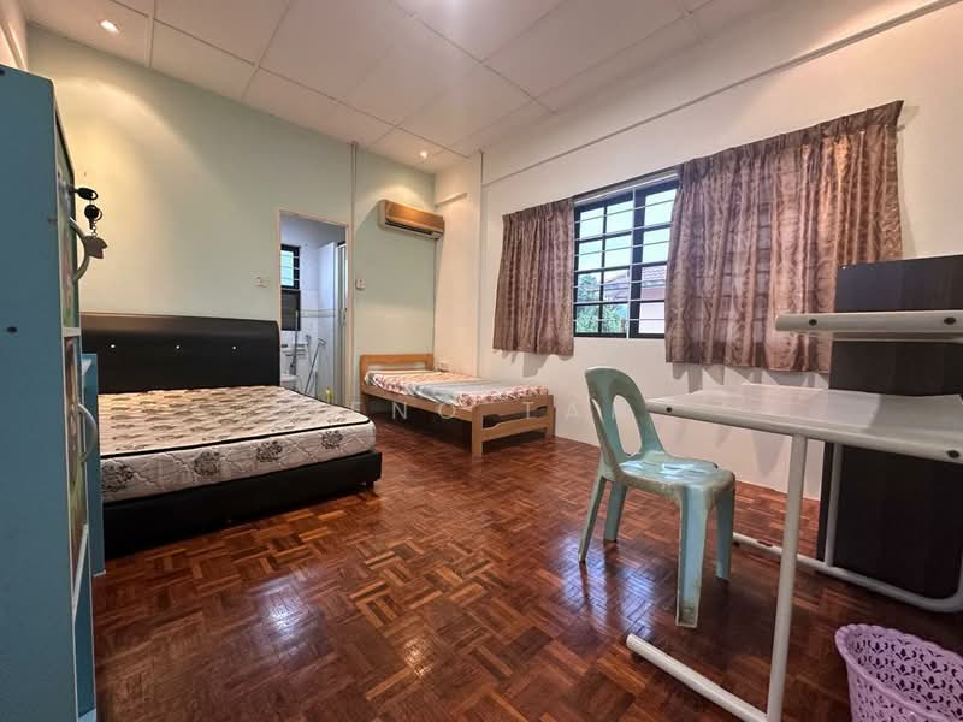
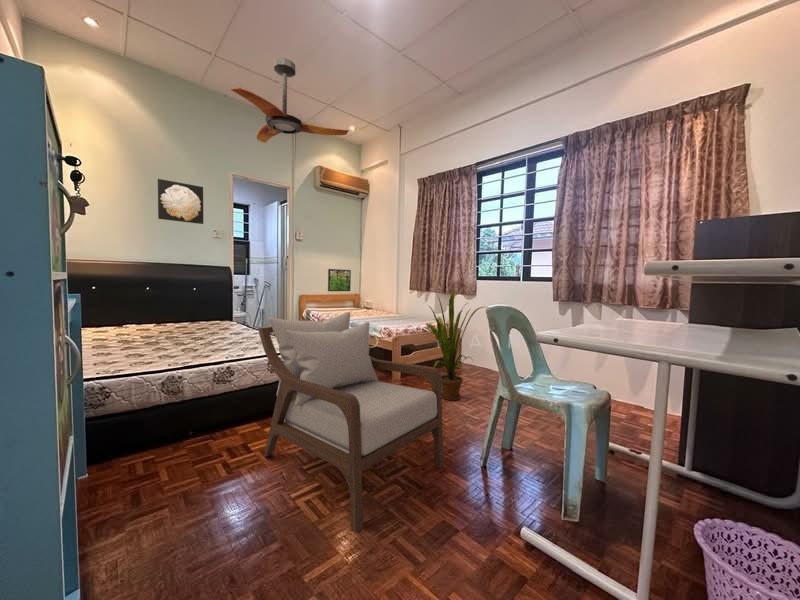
+ armchair (345, 389)
+ wall art (181, 202)
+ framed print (339, 280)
+ house plant (454, 345)
+ ceiling fan (286, 100)
